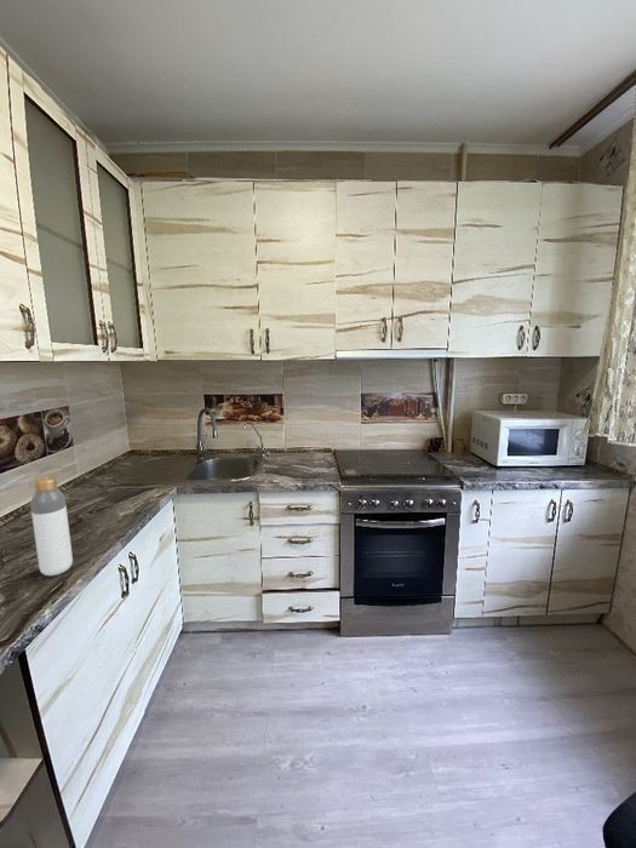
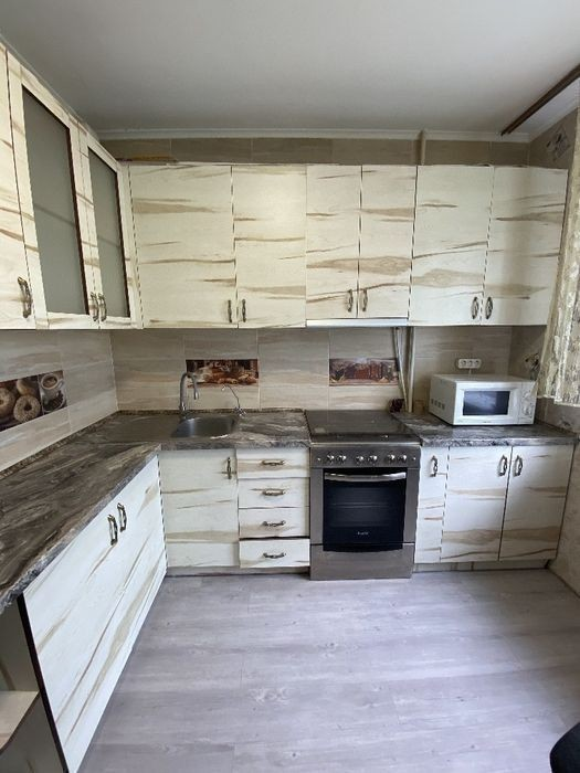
- bottle (51, 526)
